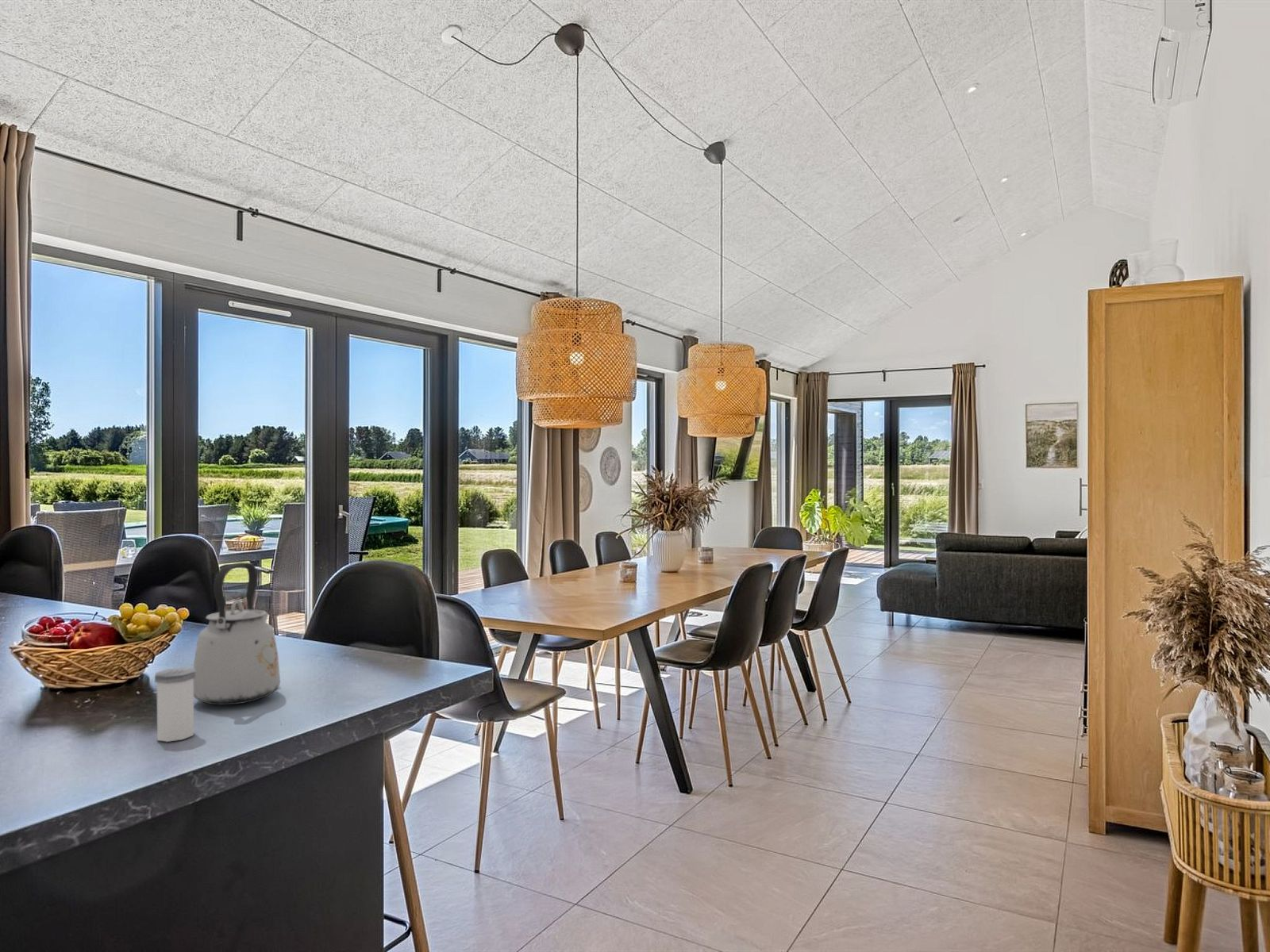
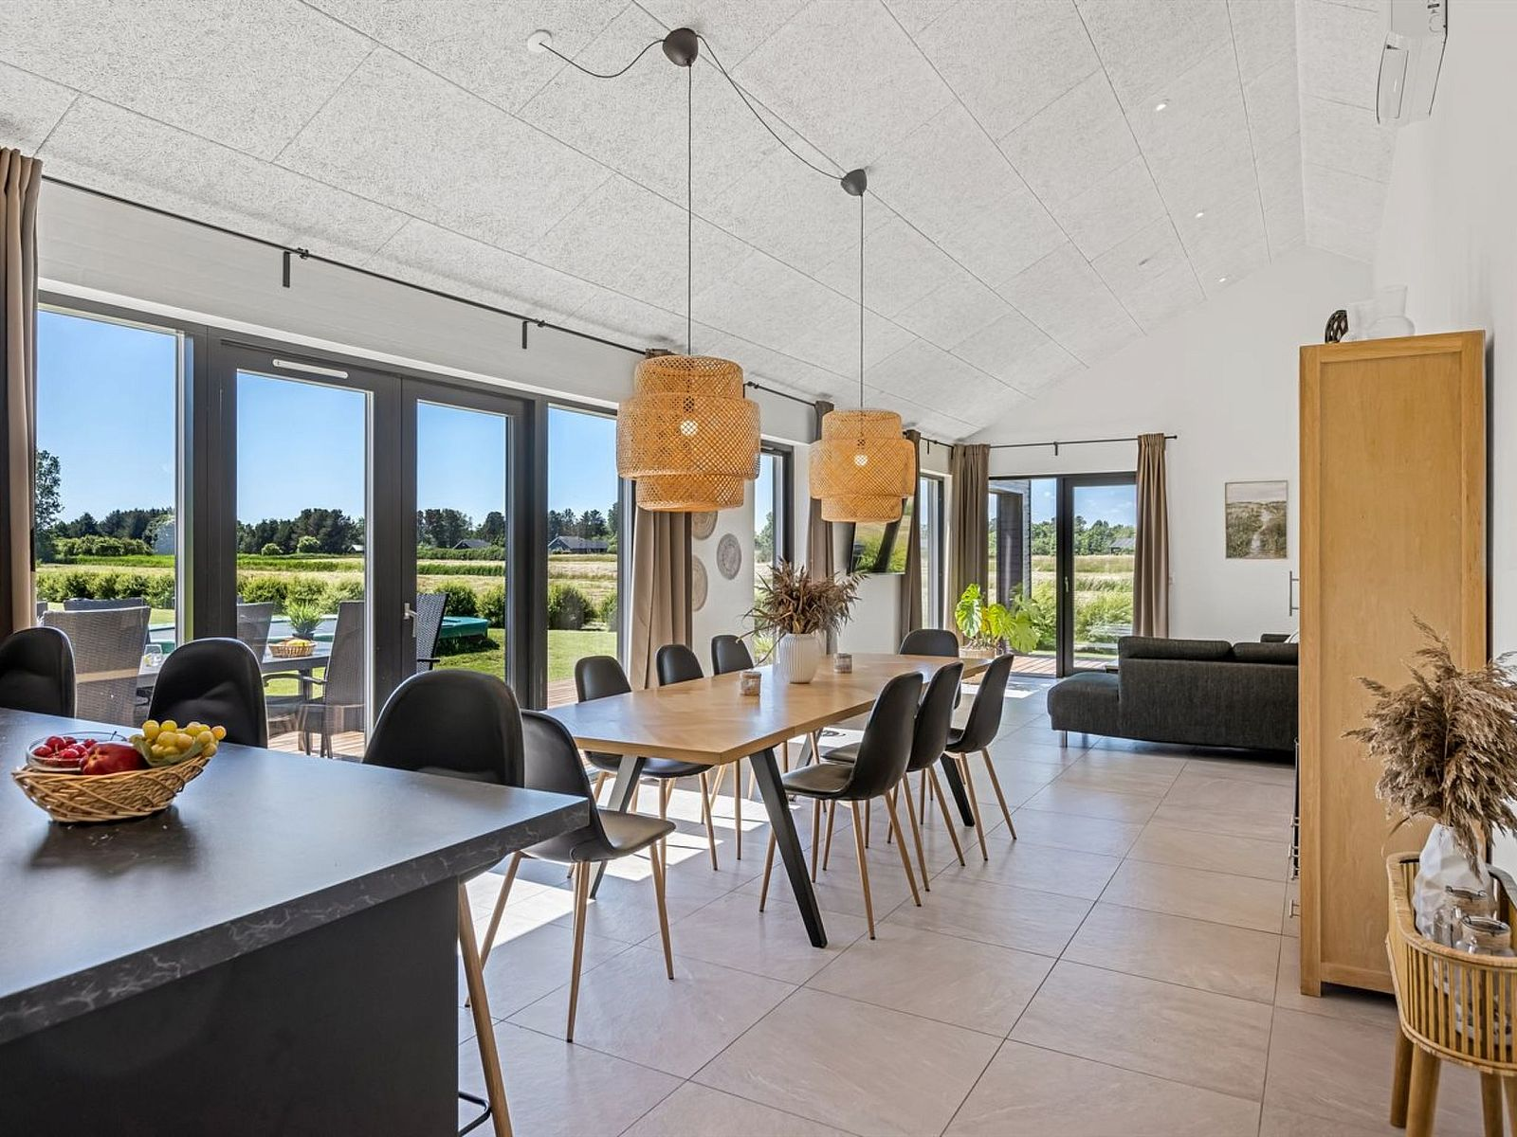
- kettle (244, 628)
- salt shaker (175, 704)
